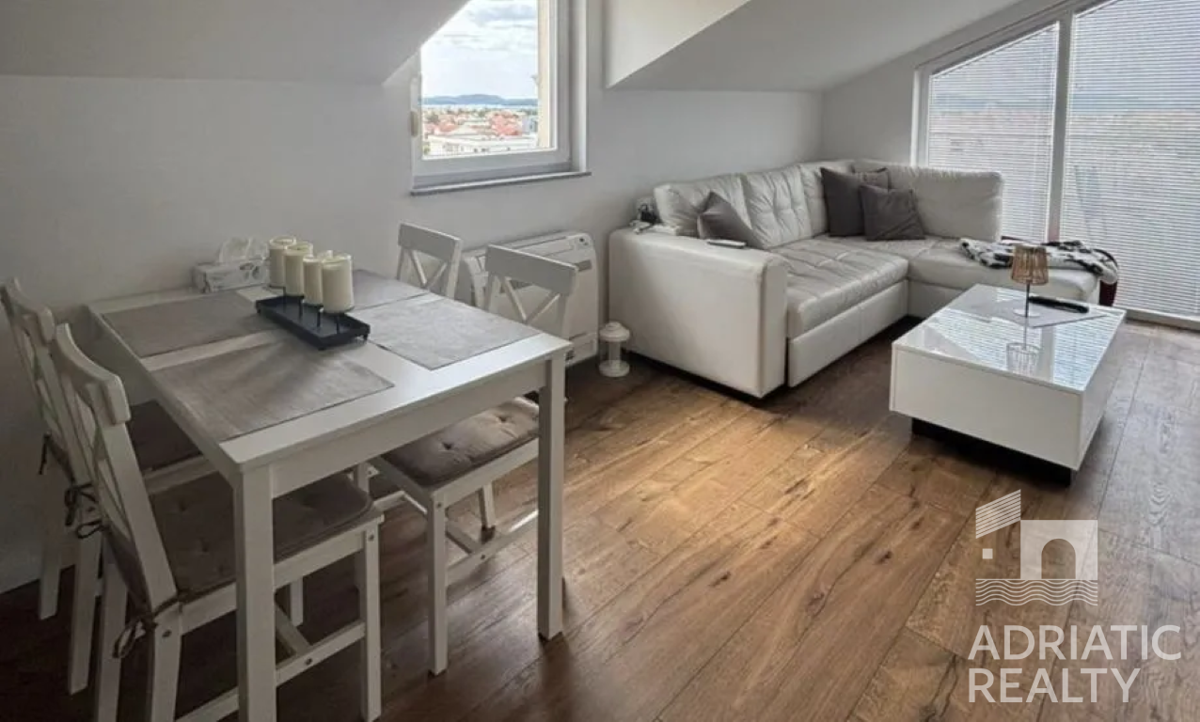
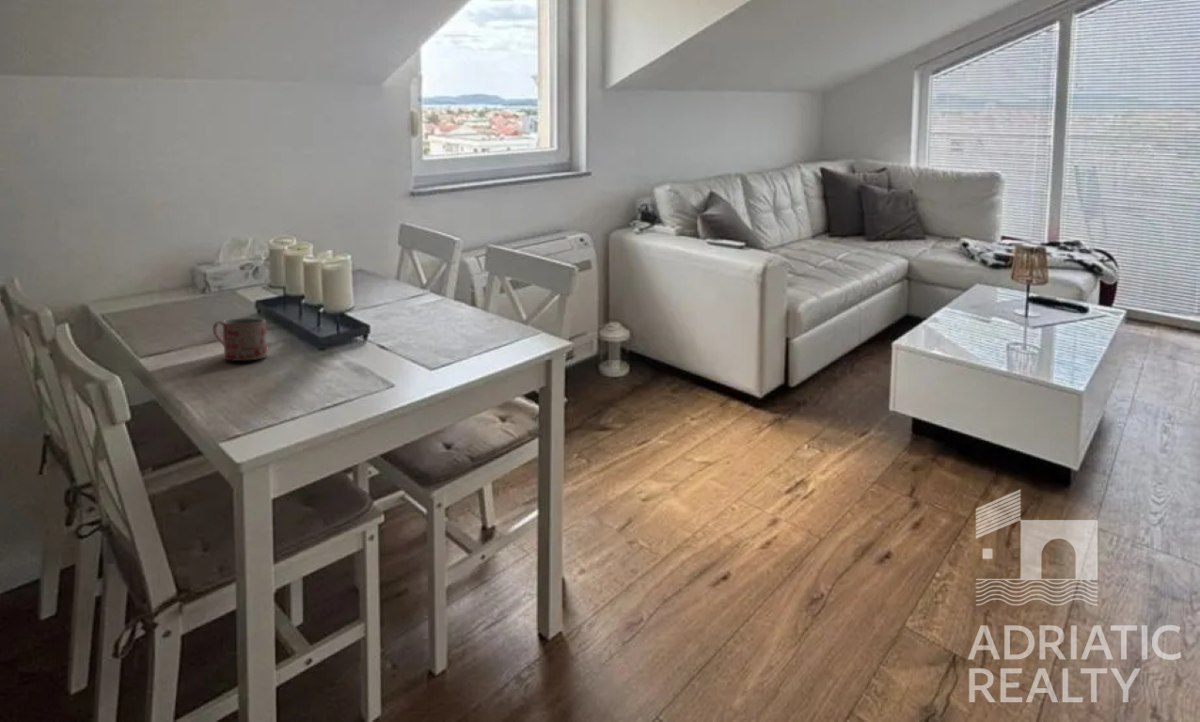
+ mug (240, 338)
